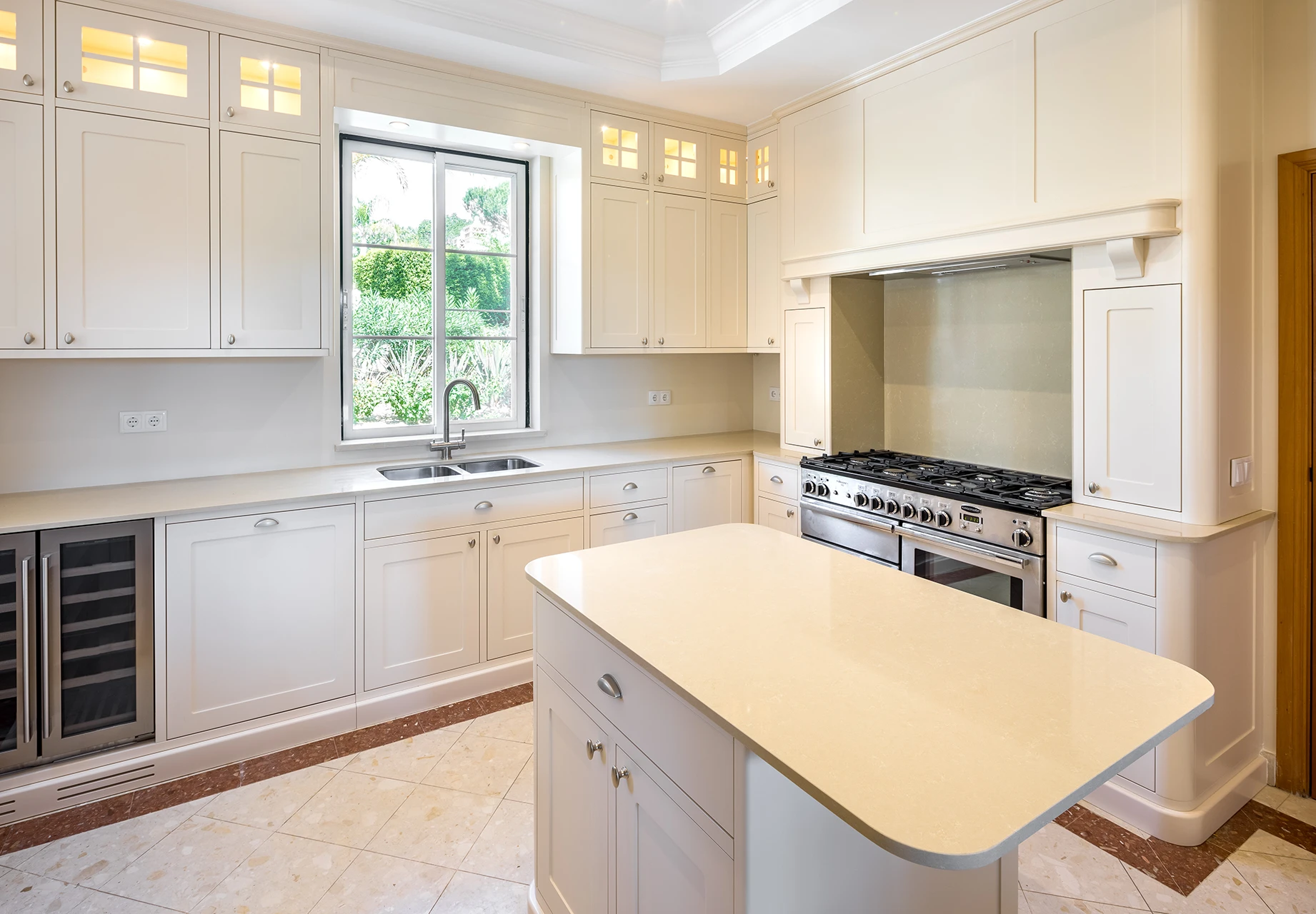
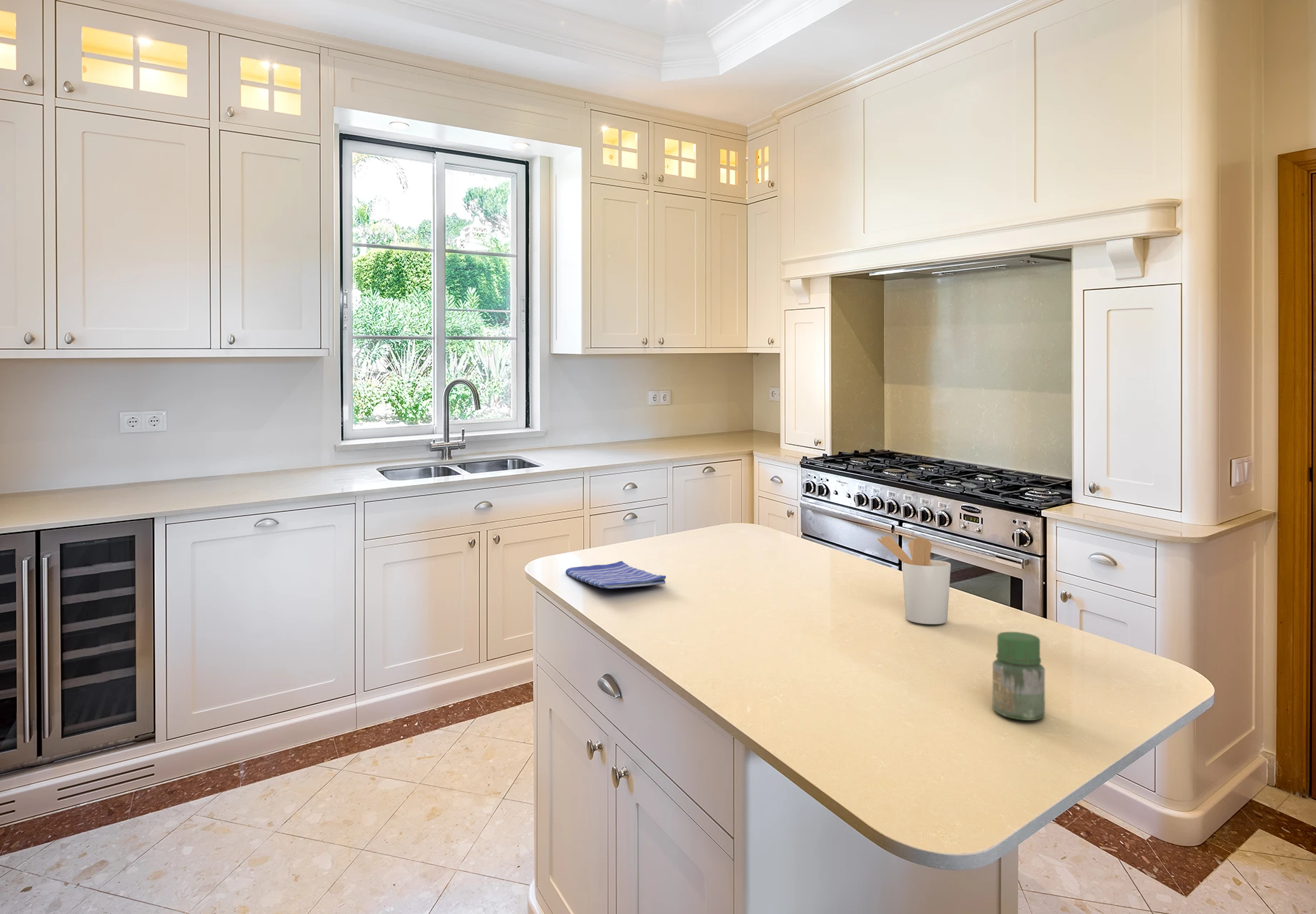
+ jar (1018, 674)
+ utensil holder (913, 576)
+ dish towel (614, 574)
